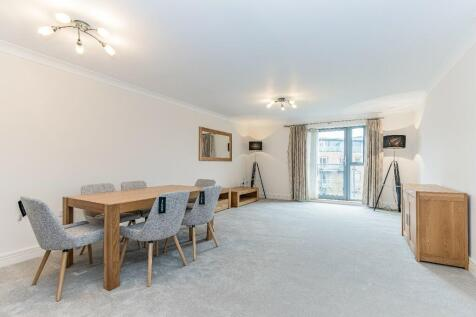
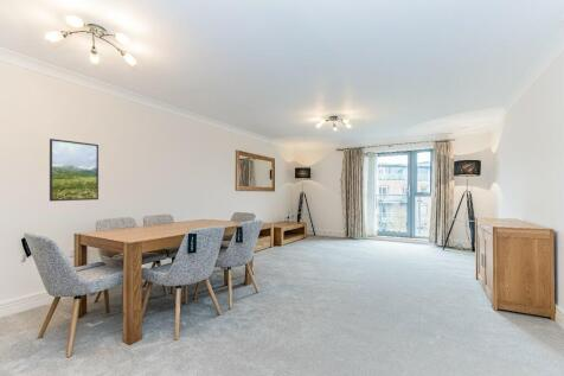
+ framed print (75, 171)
